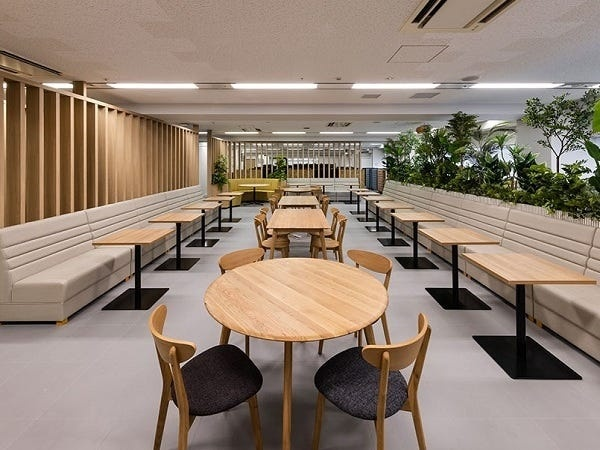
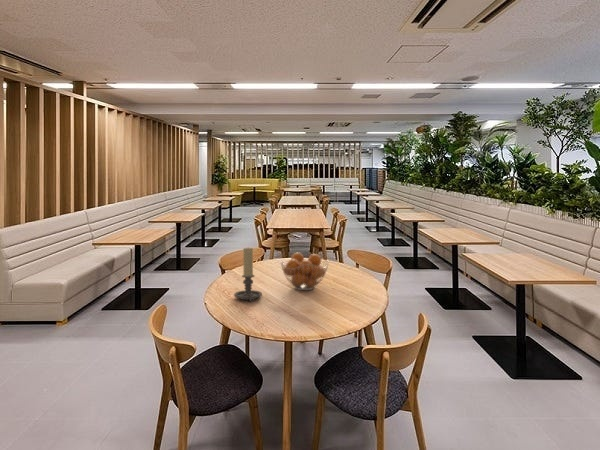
+ fruit basket (304, 270)
+ candle holder (248, 273)
